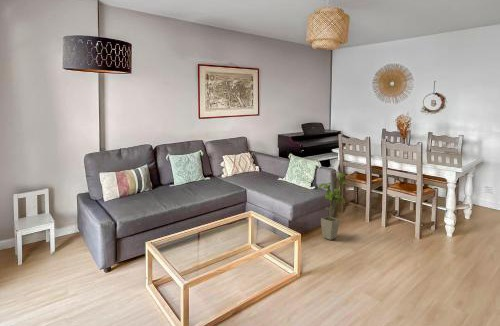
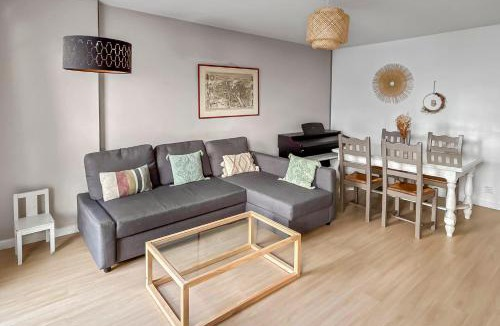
- house plant (335, 204)
